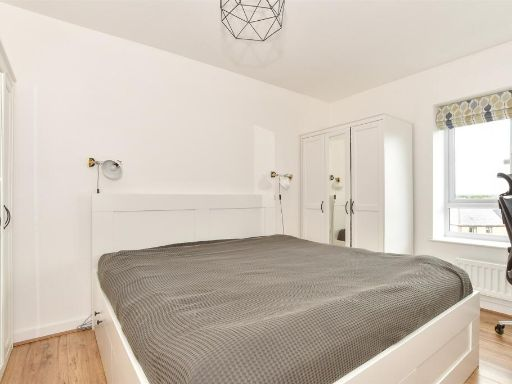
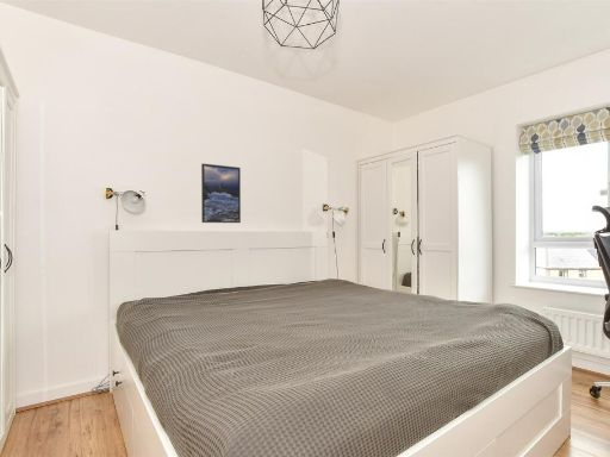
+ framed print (222, 194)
